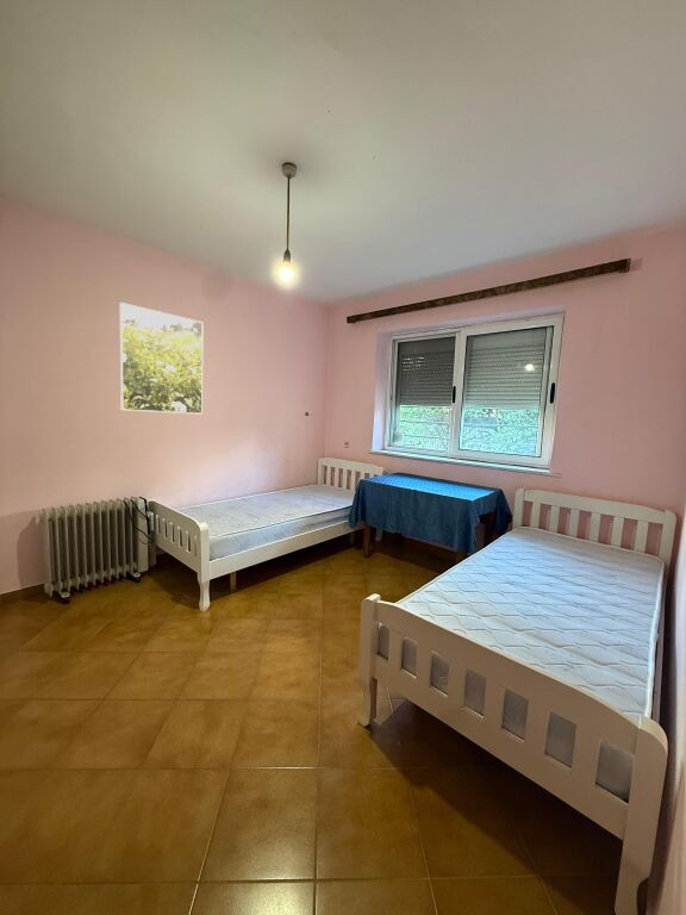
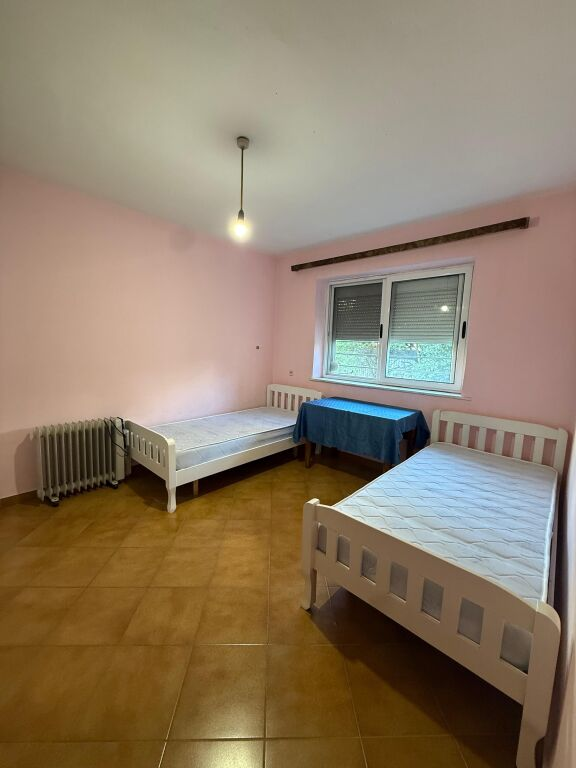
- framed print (164, 362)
